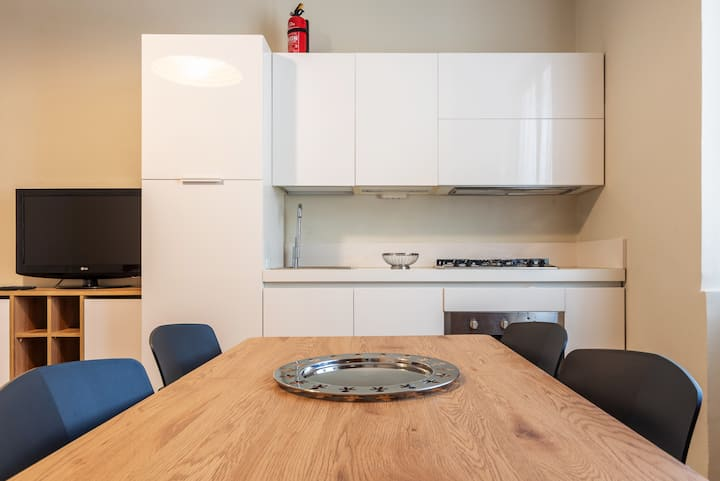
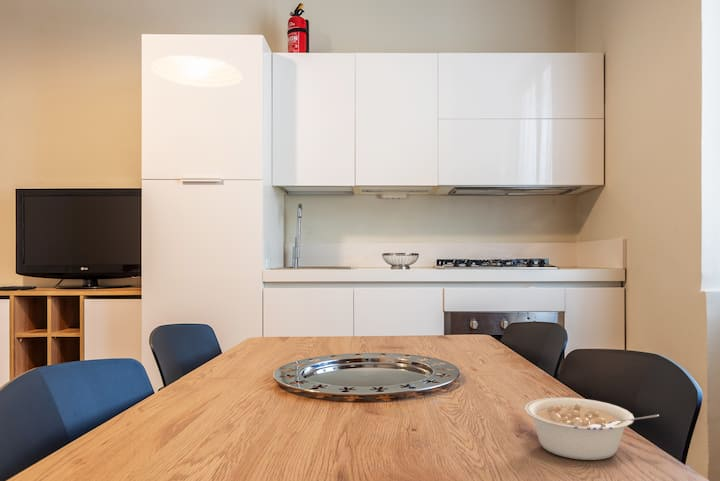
+ legume (581, 425)
